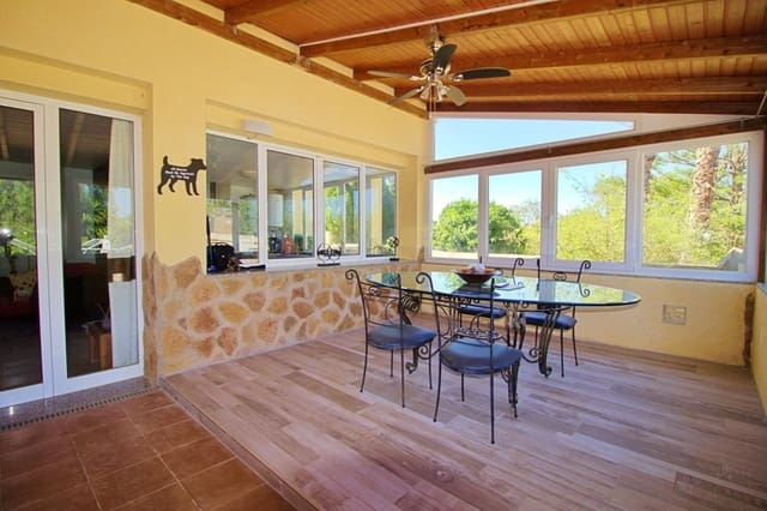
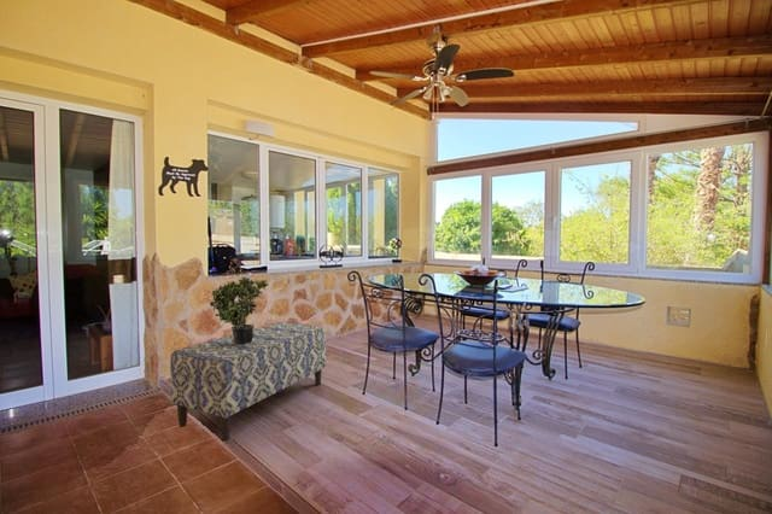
+ bench (258, 370)
+ potted plant (242, 308)
